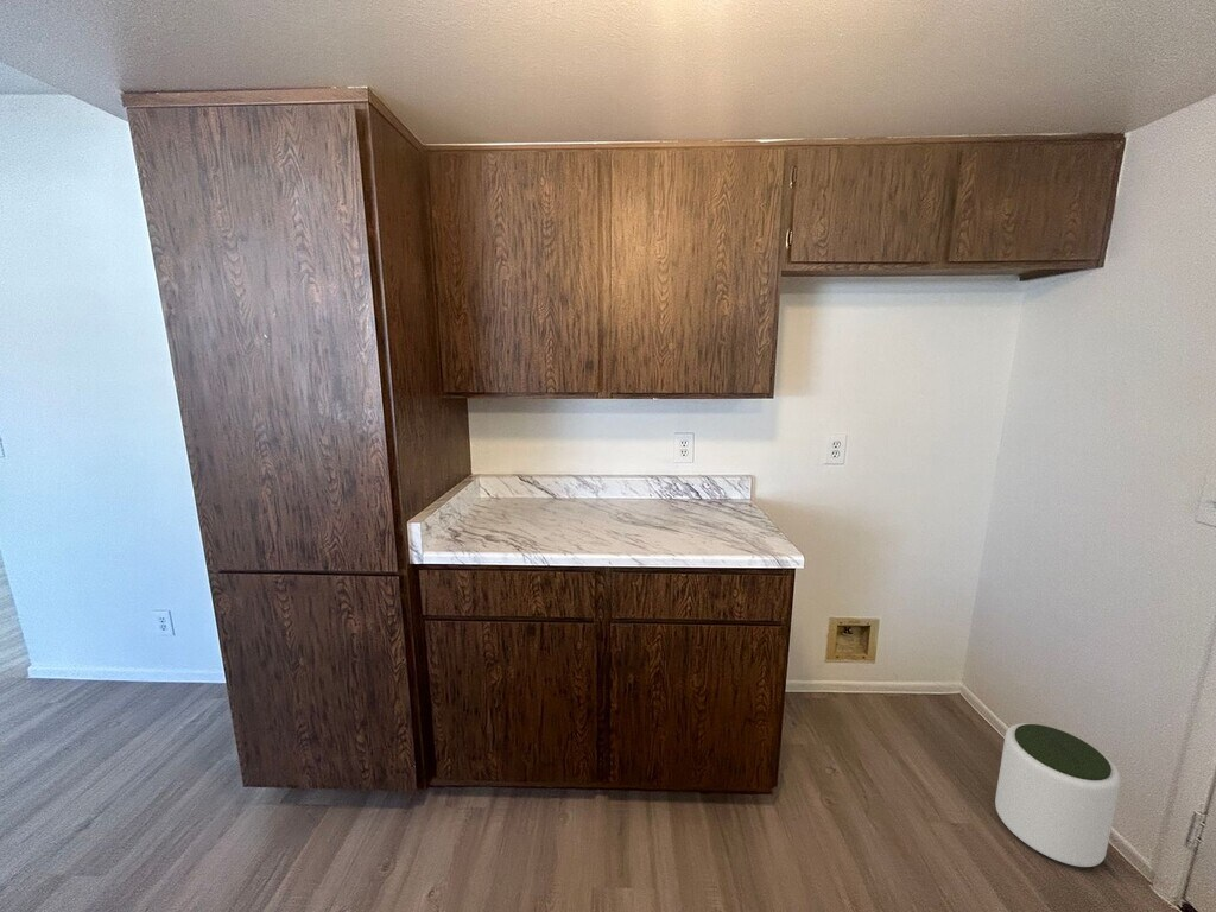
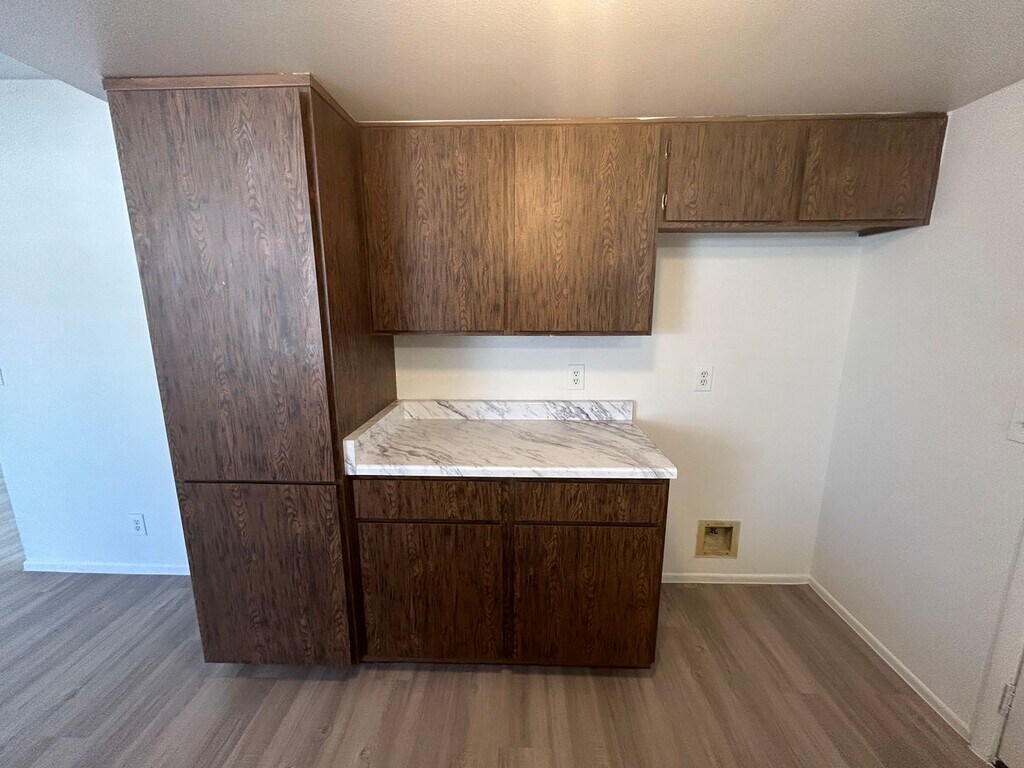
- plant pot (1053, 790)
